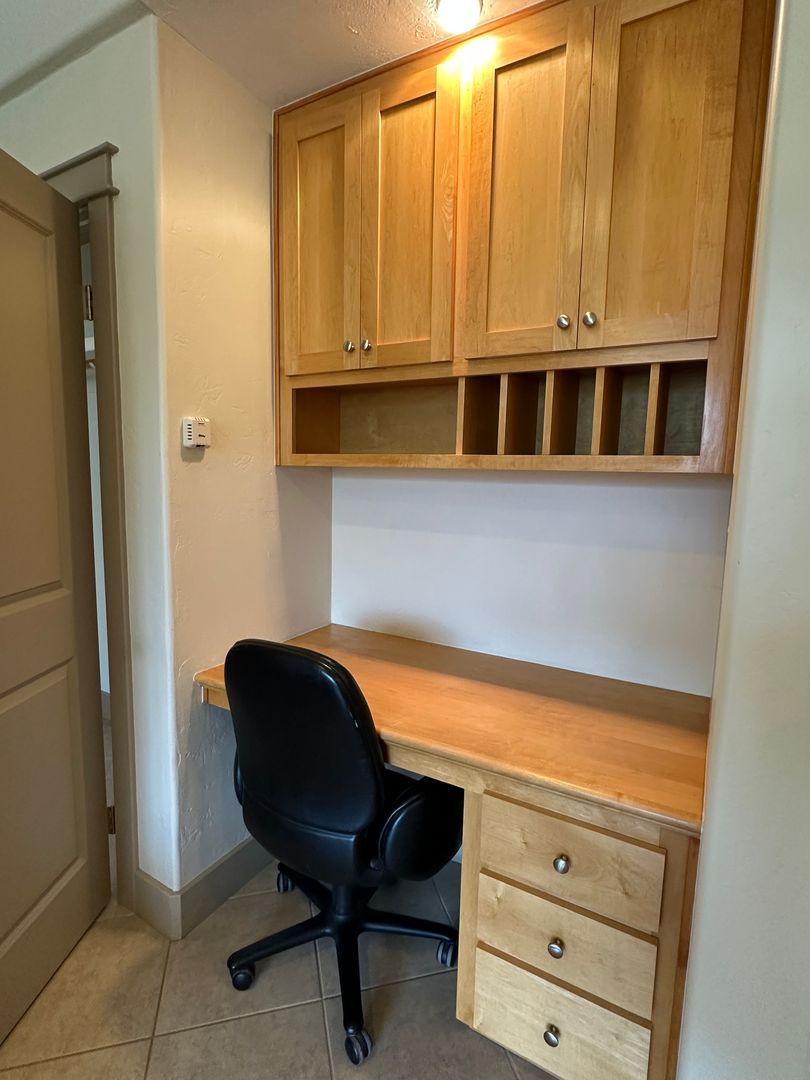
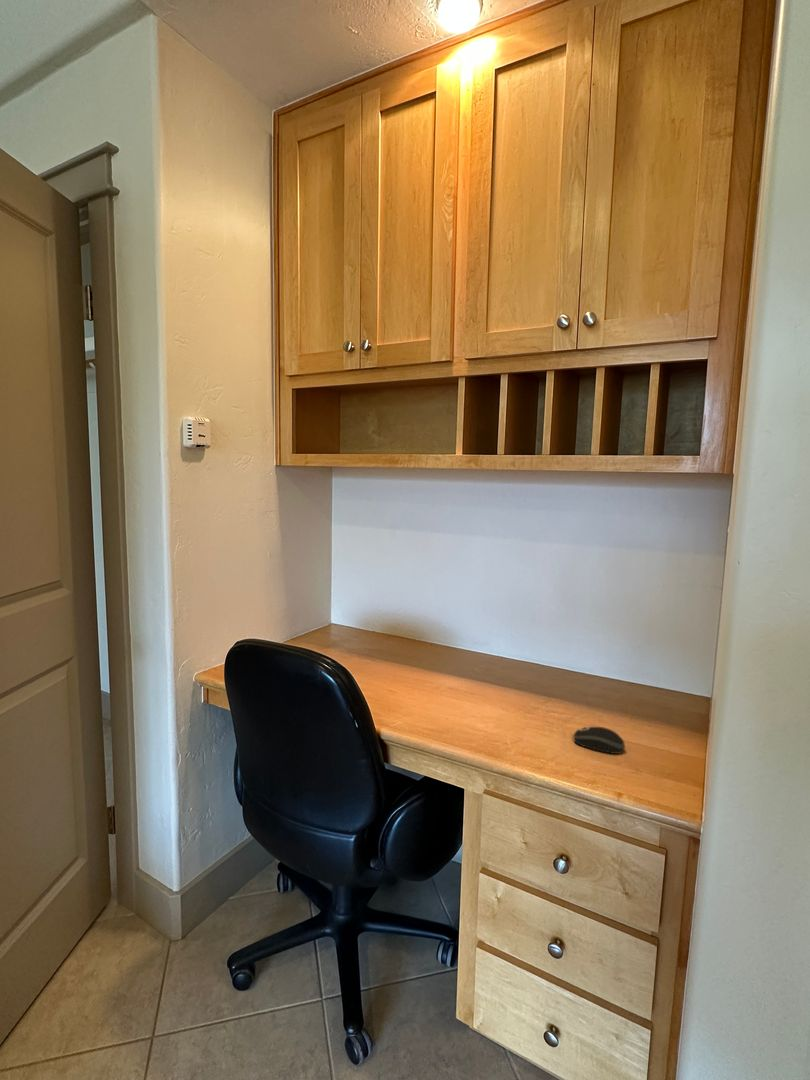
+ computer mouse (599, 736)
